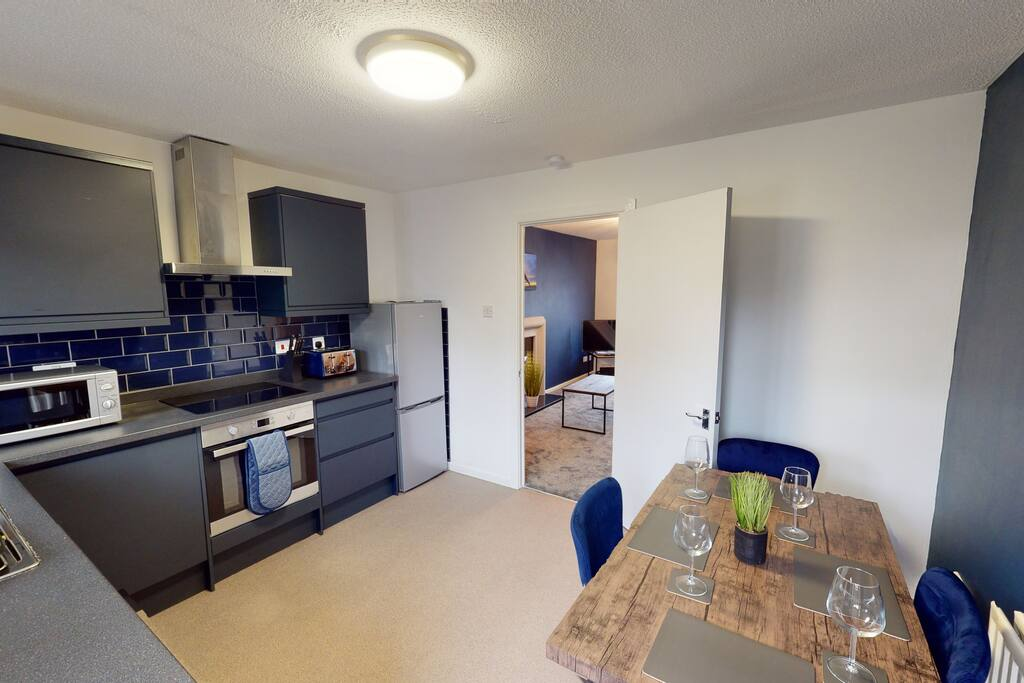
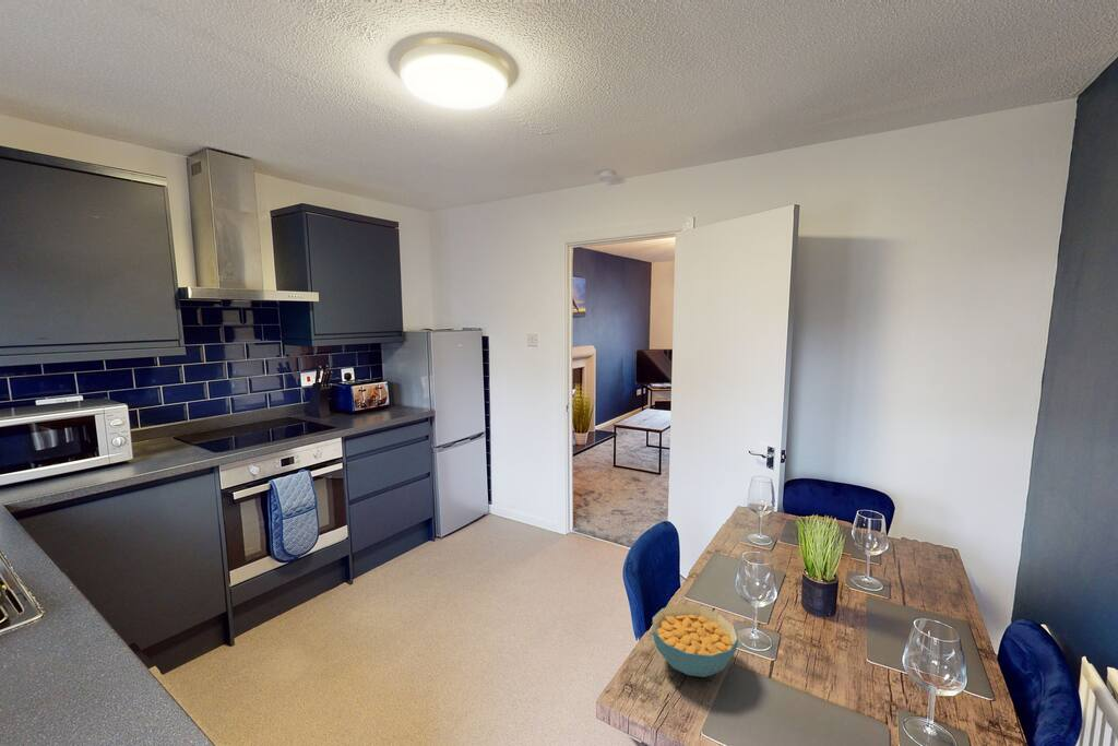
+ cereal bowl (693, 647)
